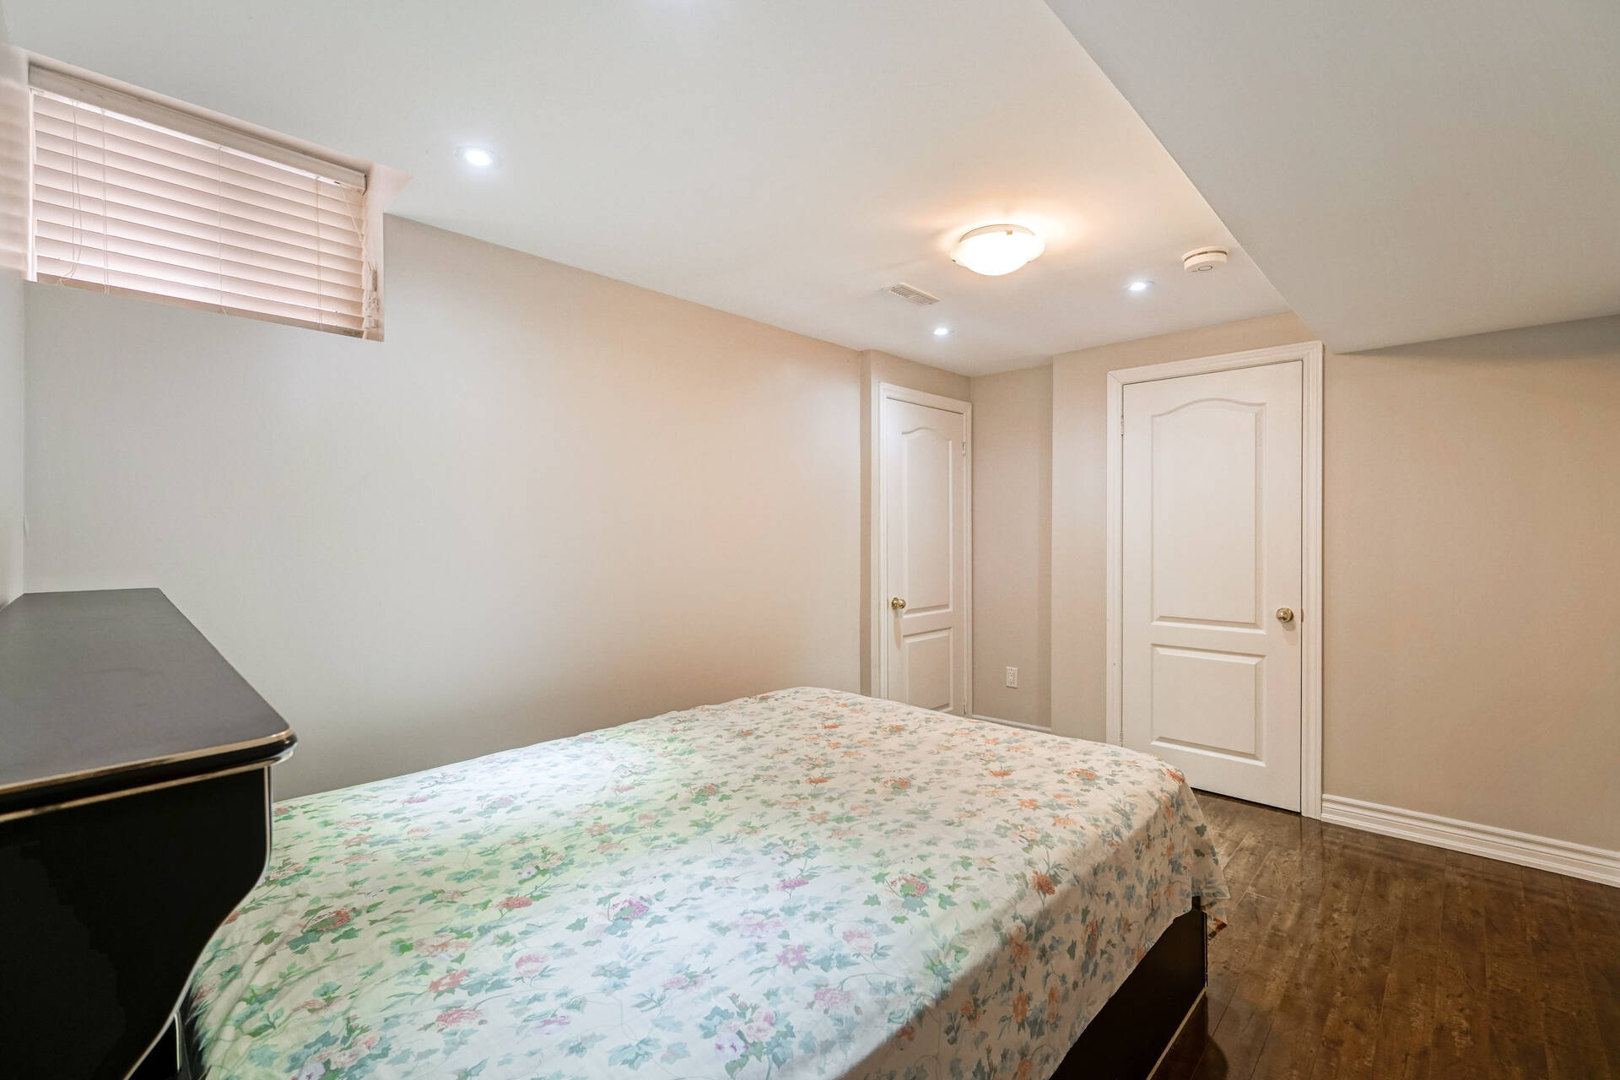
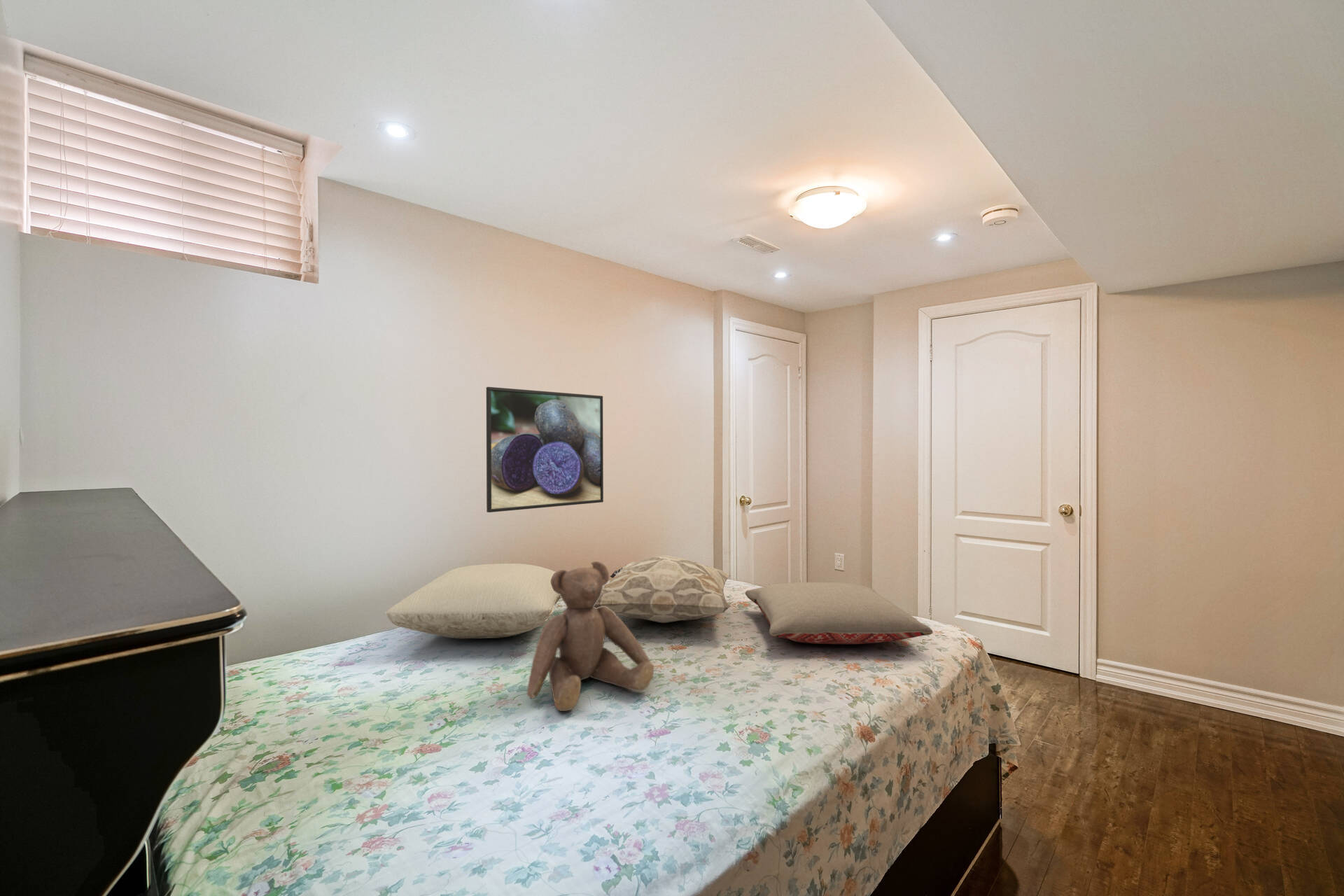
+ decorative pillow (664, 588)
+ teddy bear (591, 630)
+ pillow (489, 601)
+ pillow (827, 610)
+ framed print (550, 449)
